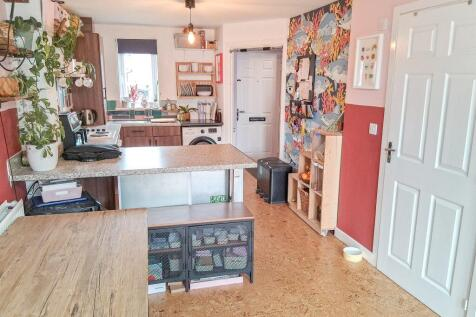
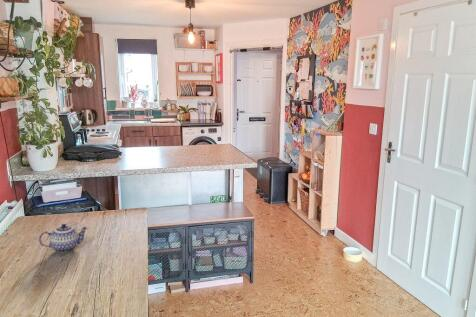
+ teapot (64, 236)
